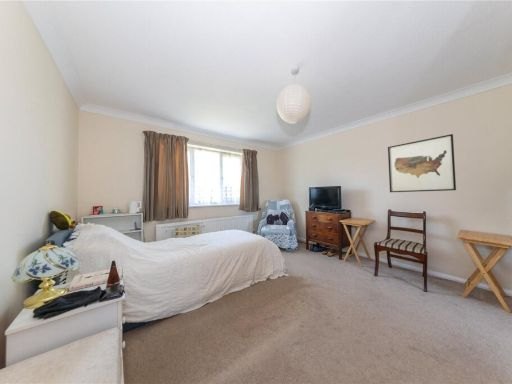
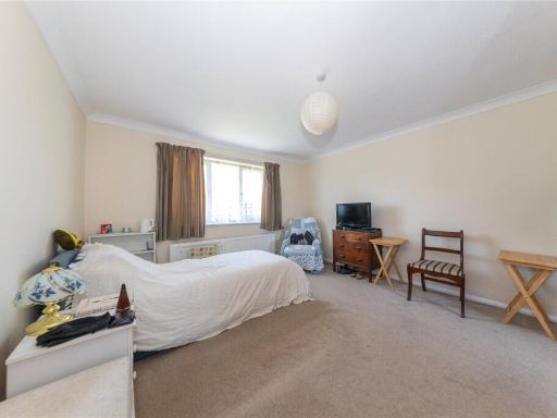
- wall art (418, 166)
